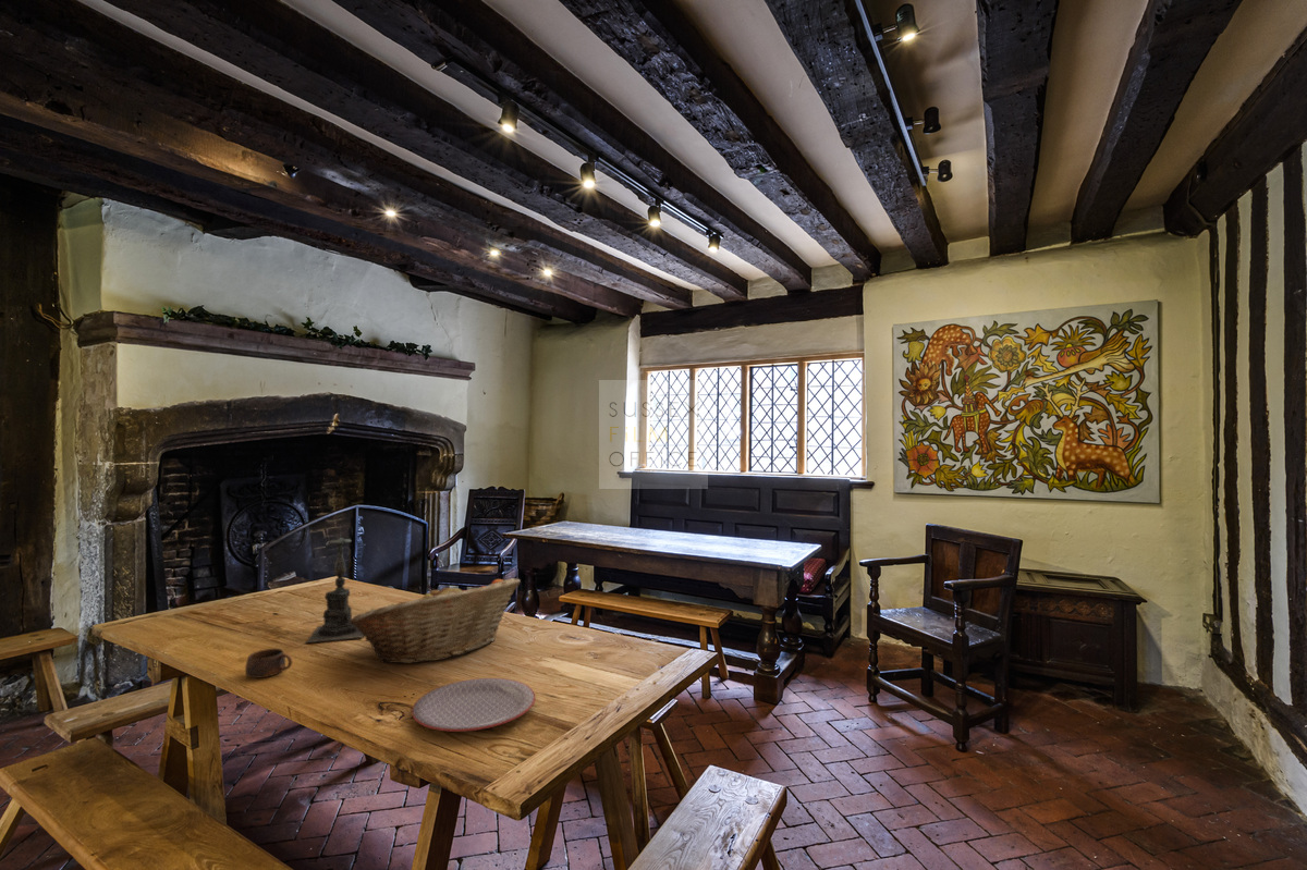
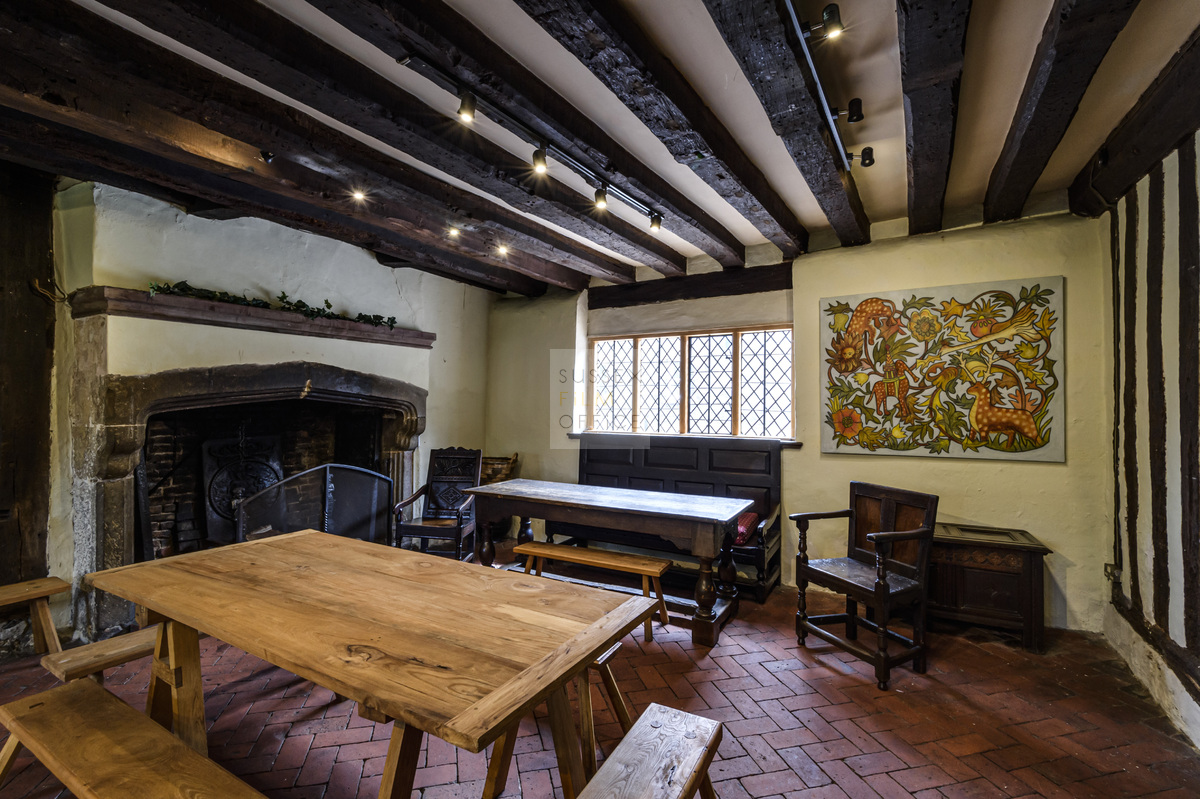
- plate (475, 706)
- candle holder (341, 578)
- fruit basket (440, 612)
- cup (269, 663)
